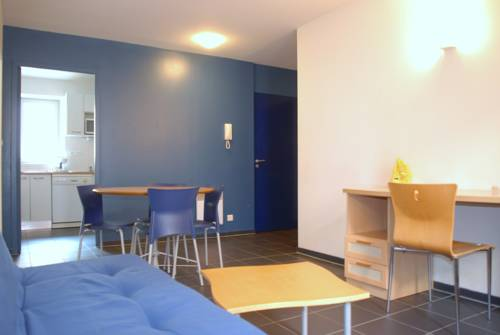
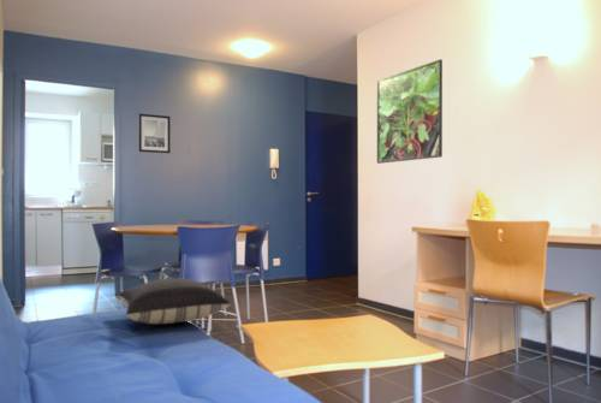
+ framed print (406, 115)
+ pillow (171, 298)
+ wall art (154, 134)
